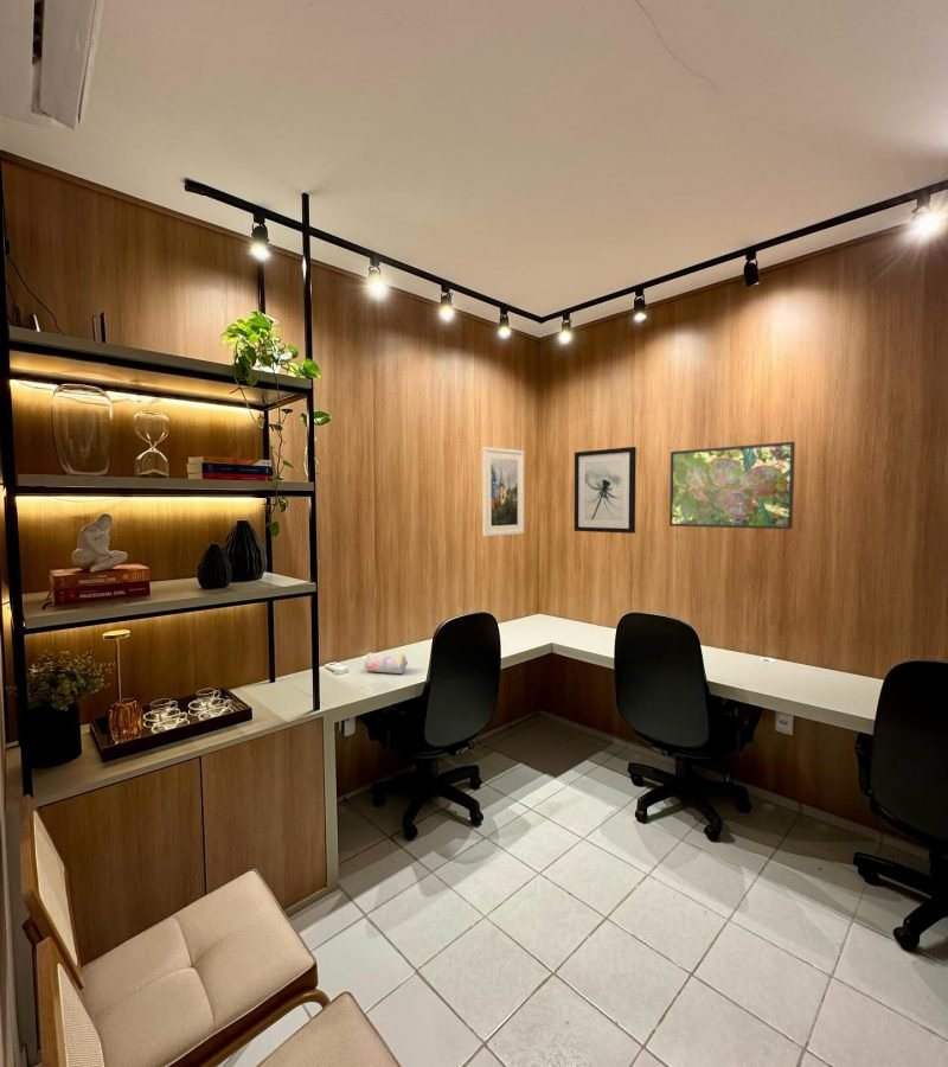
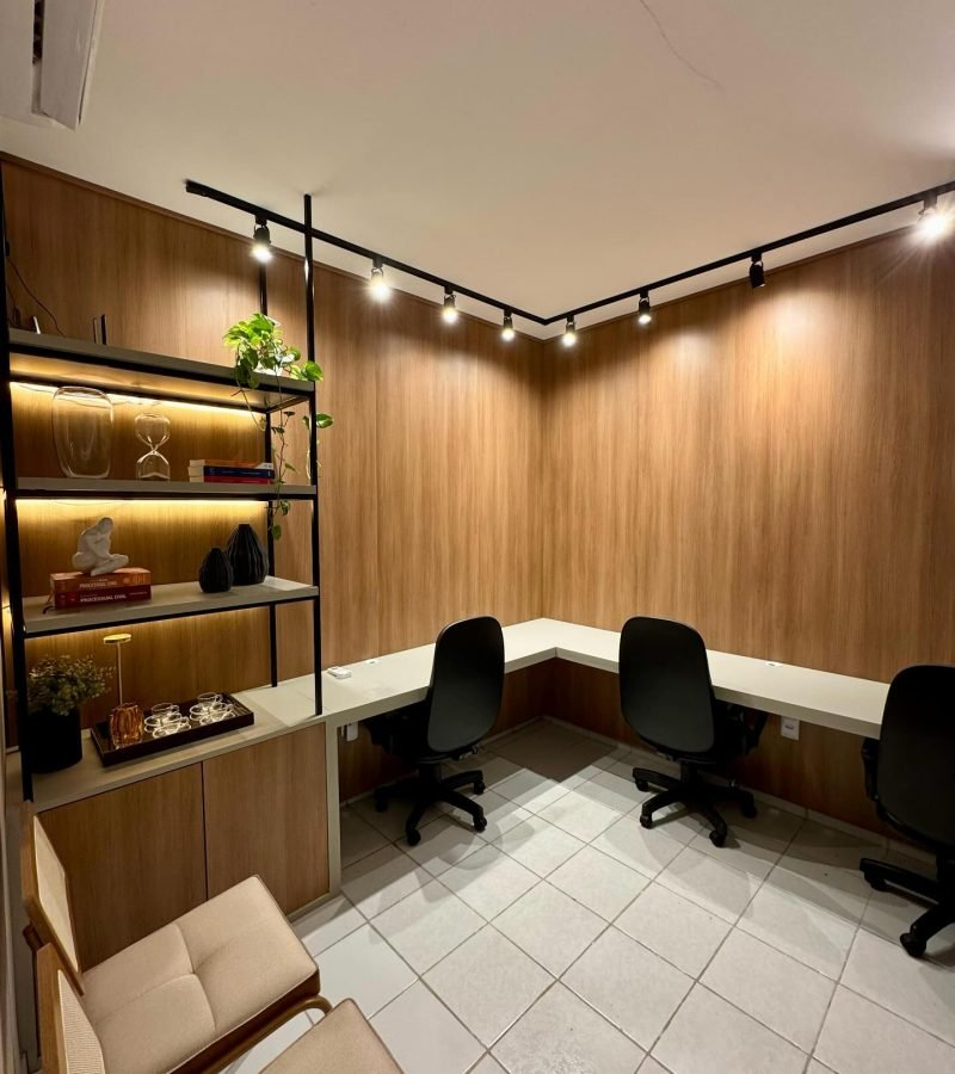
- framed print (504, 492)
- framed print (726, 487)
- pencil case (385, 663)
- wall art (603, 491)
